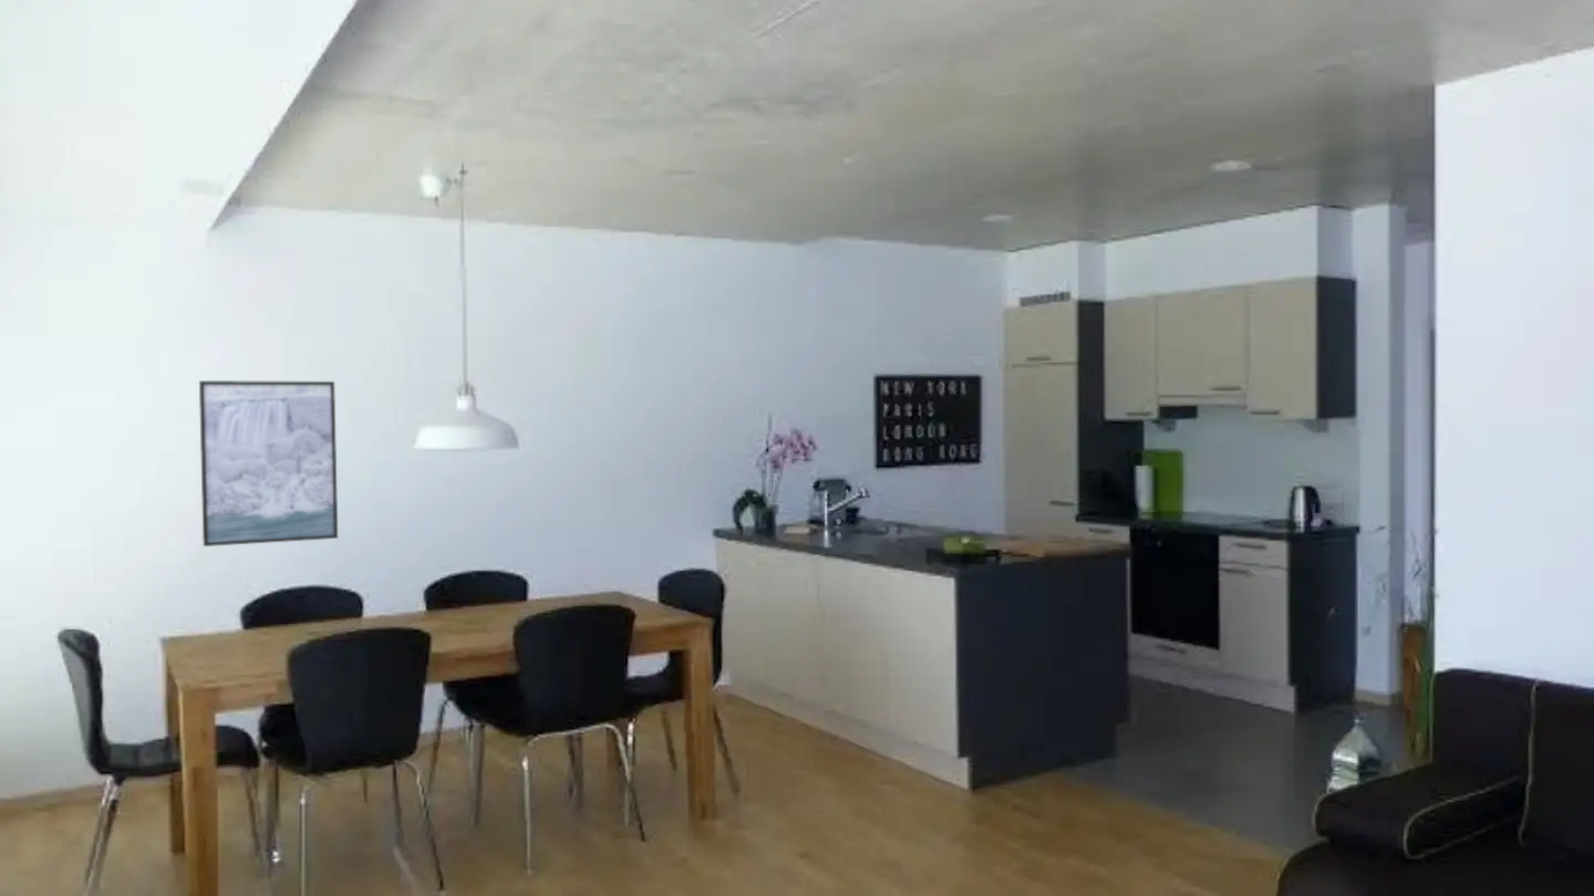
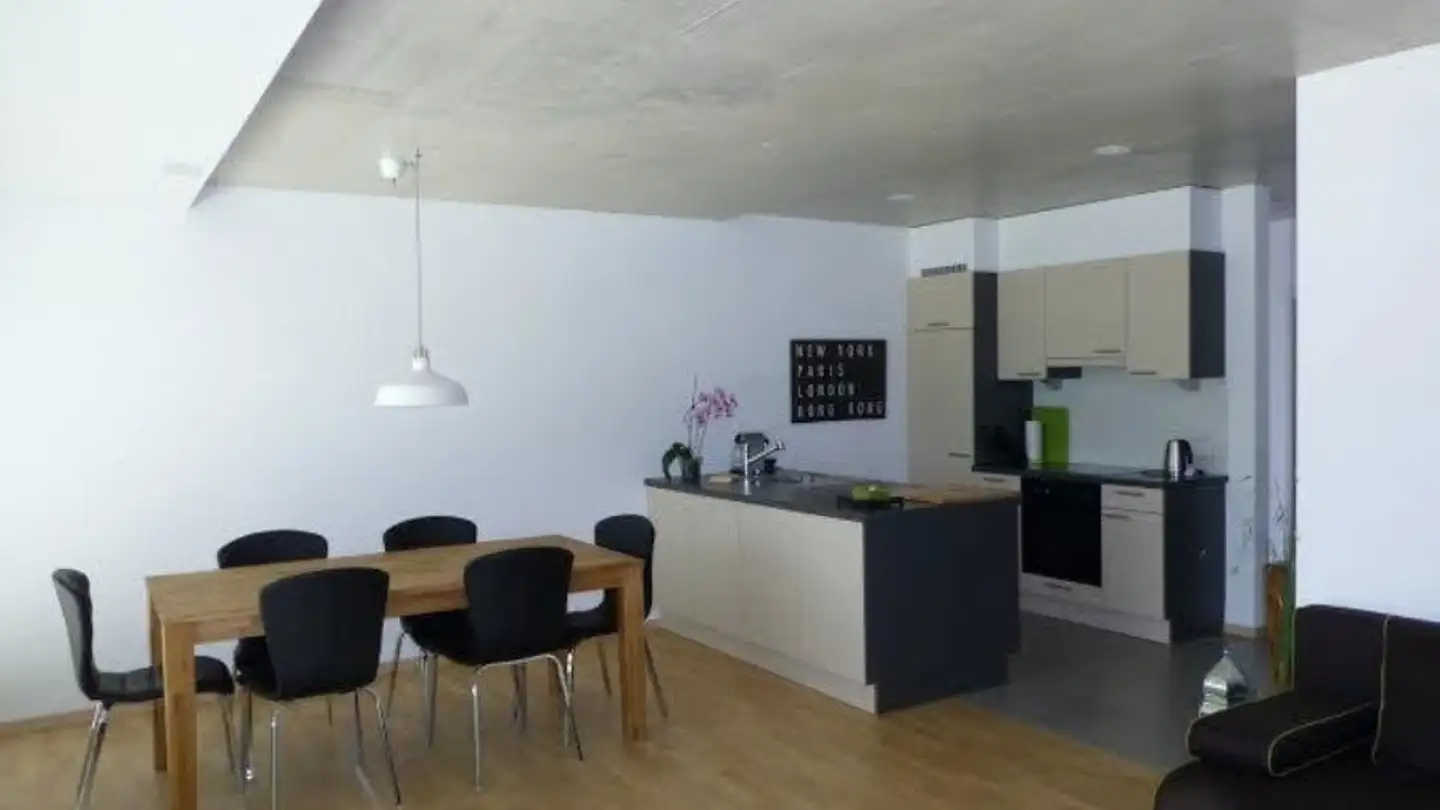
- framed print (270, 461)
